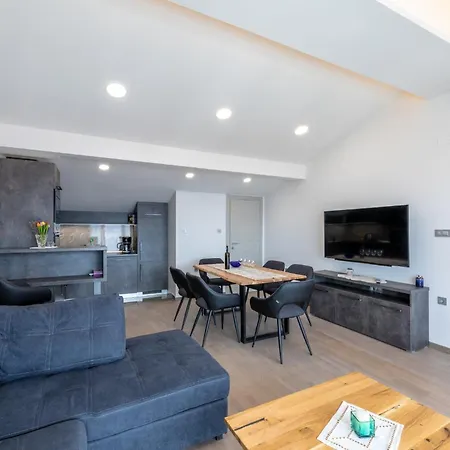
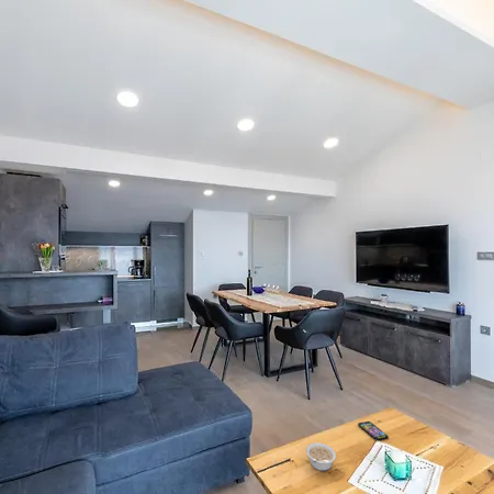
+ legume (321, 457)
+ smartphone (372, 430)
